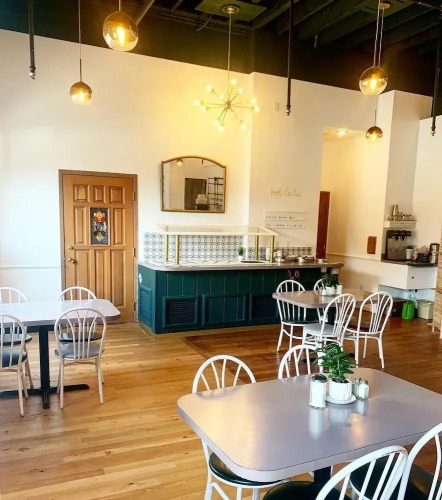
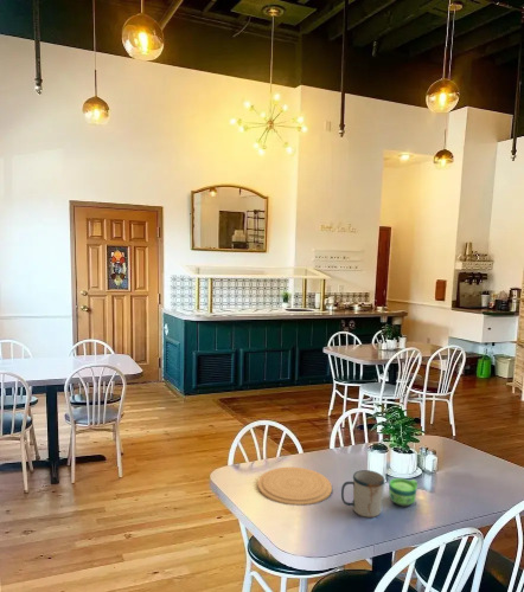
+ plate (294, 484)
+ cup (404, 491)
+ mug (364, 493)
